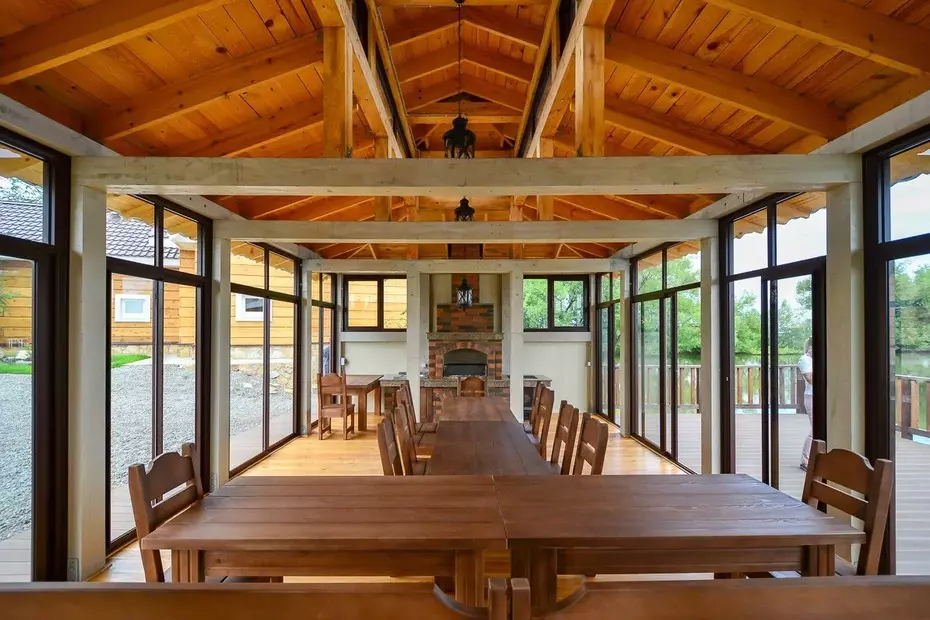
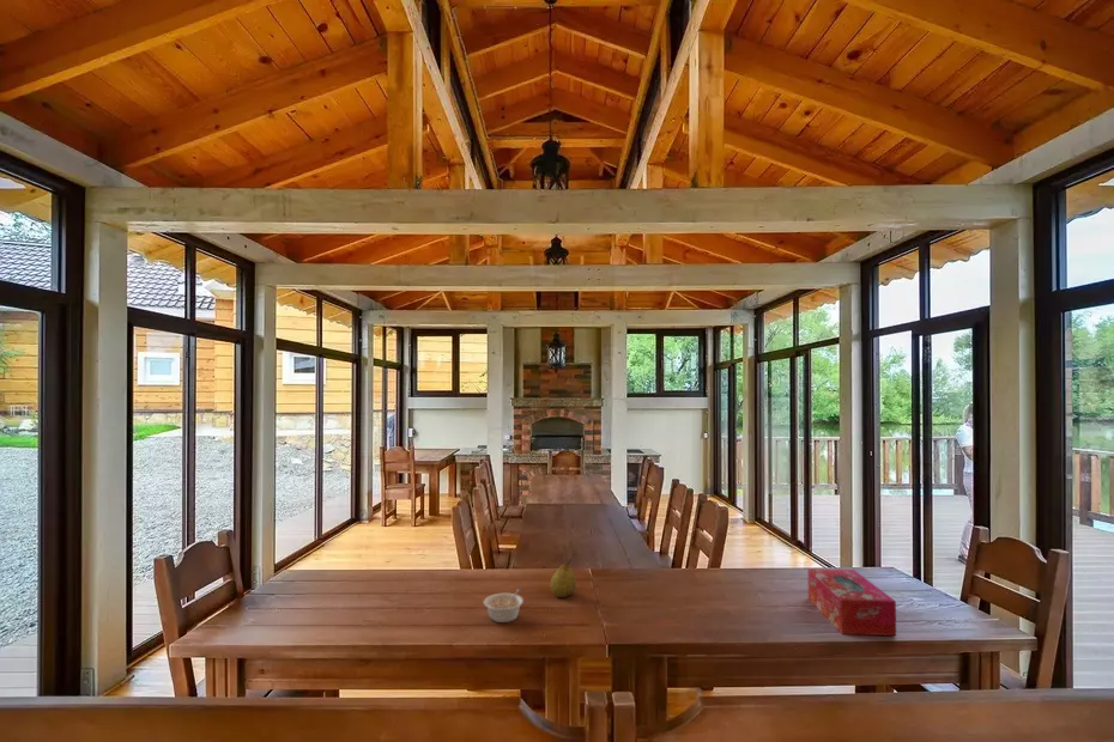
+ tissue box (848, 600)
+ legume (503, 606)
+ fruit (563, 577)
